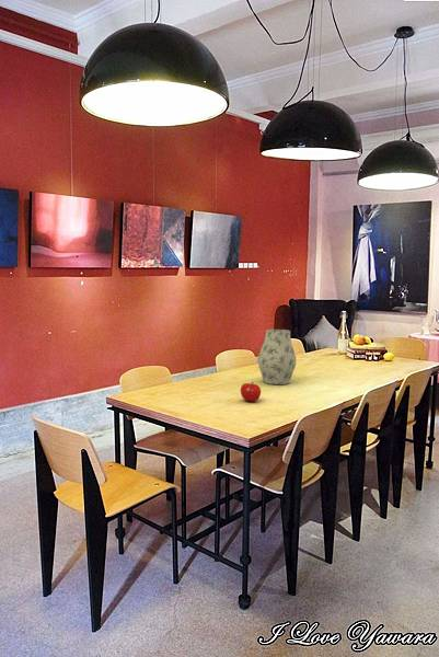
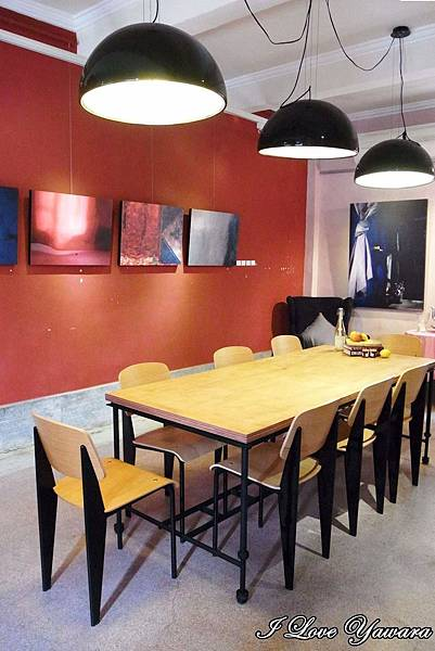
- fruit (250, 391)
- vase (277, 356)
